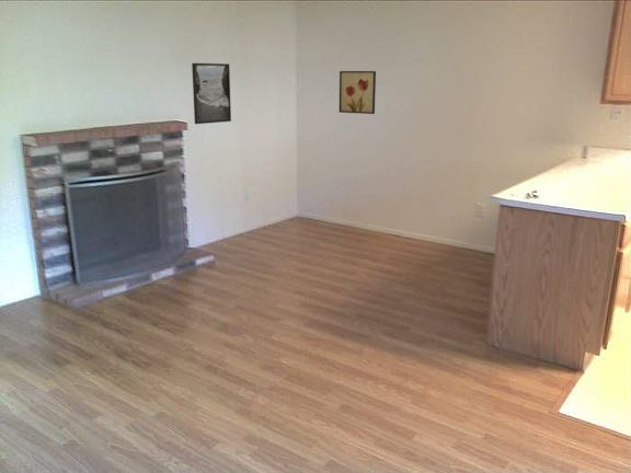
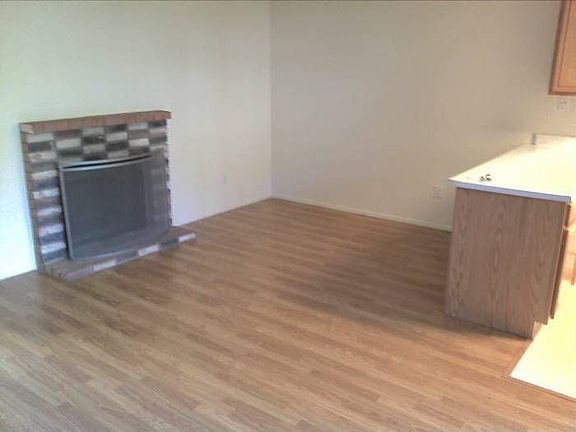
- wall art (357, 92)
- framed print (211, 93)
